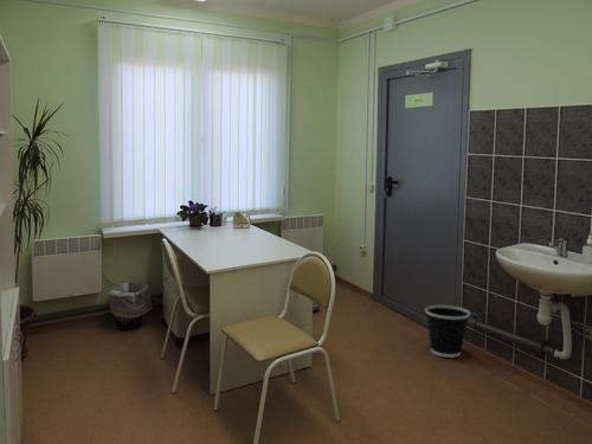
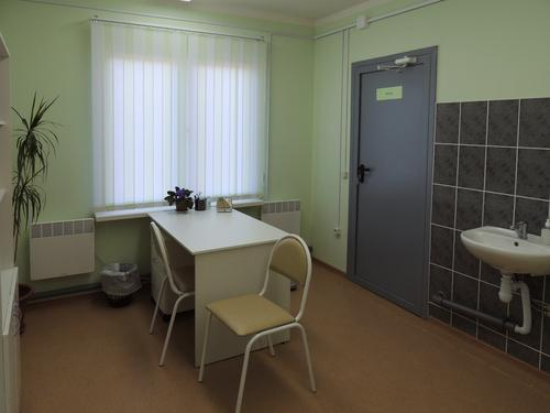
- wastebasket (446, 332)
